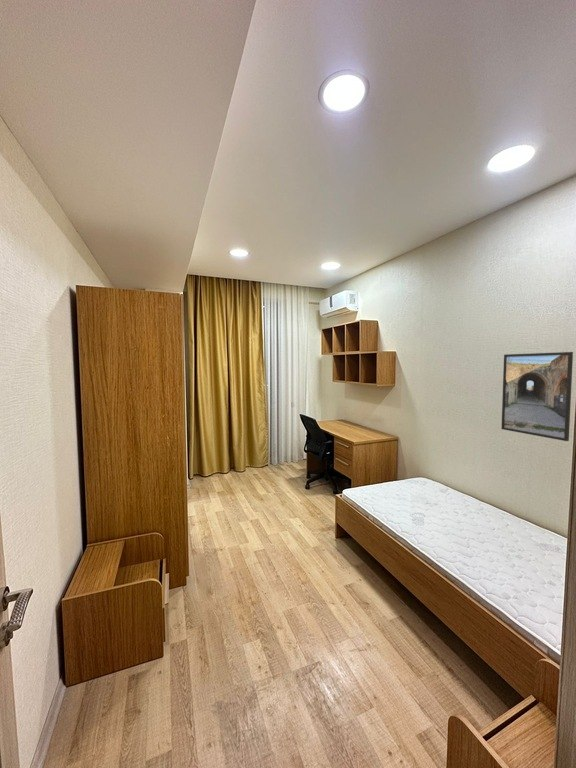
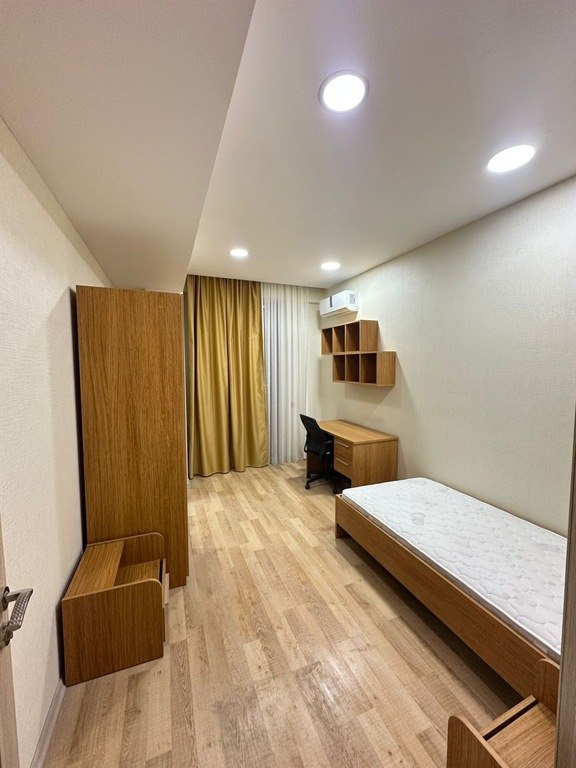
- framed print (533, 394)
